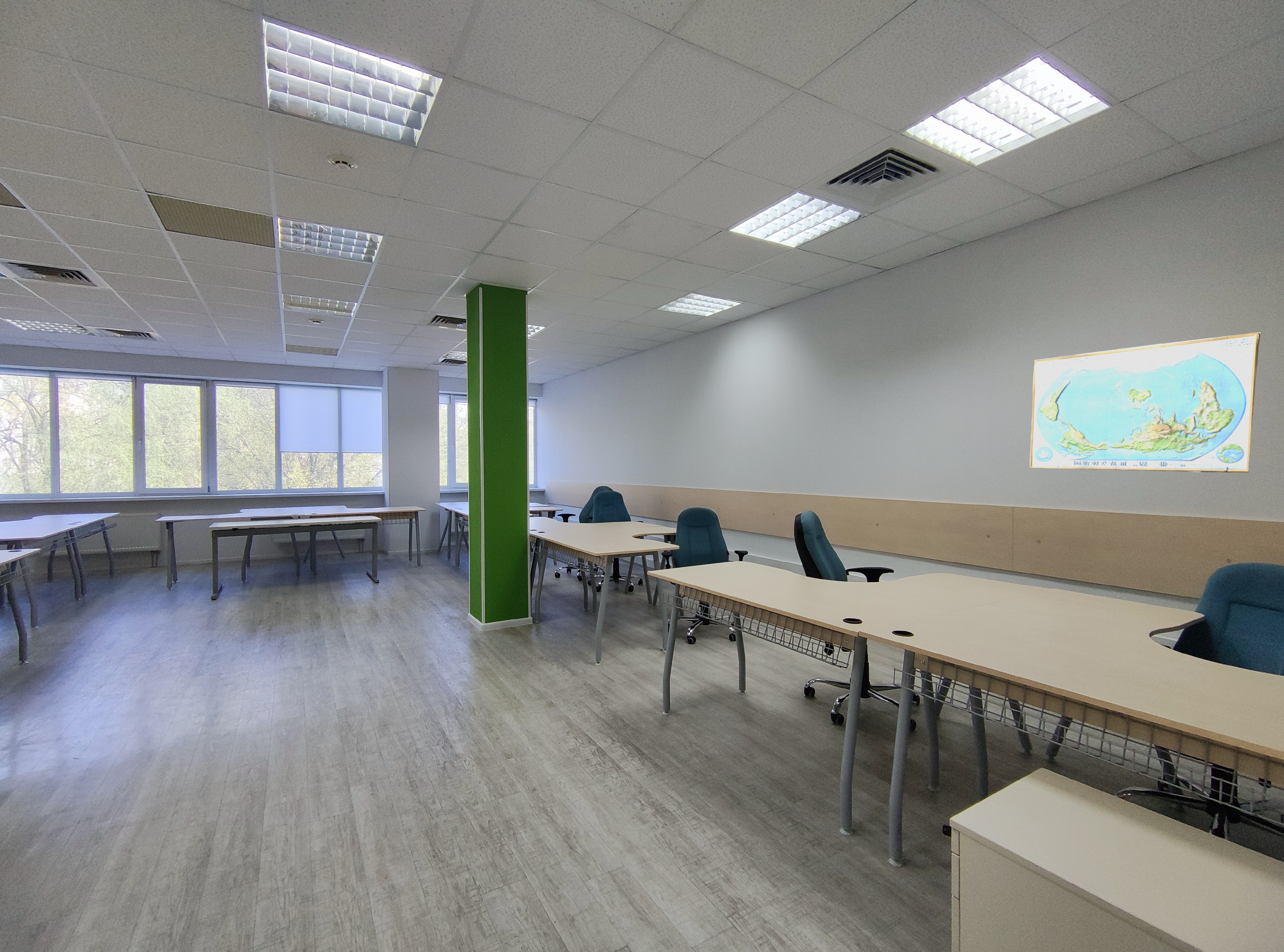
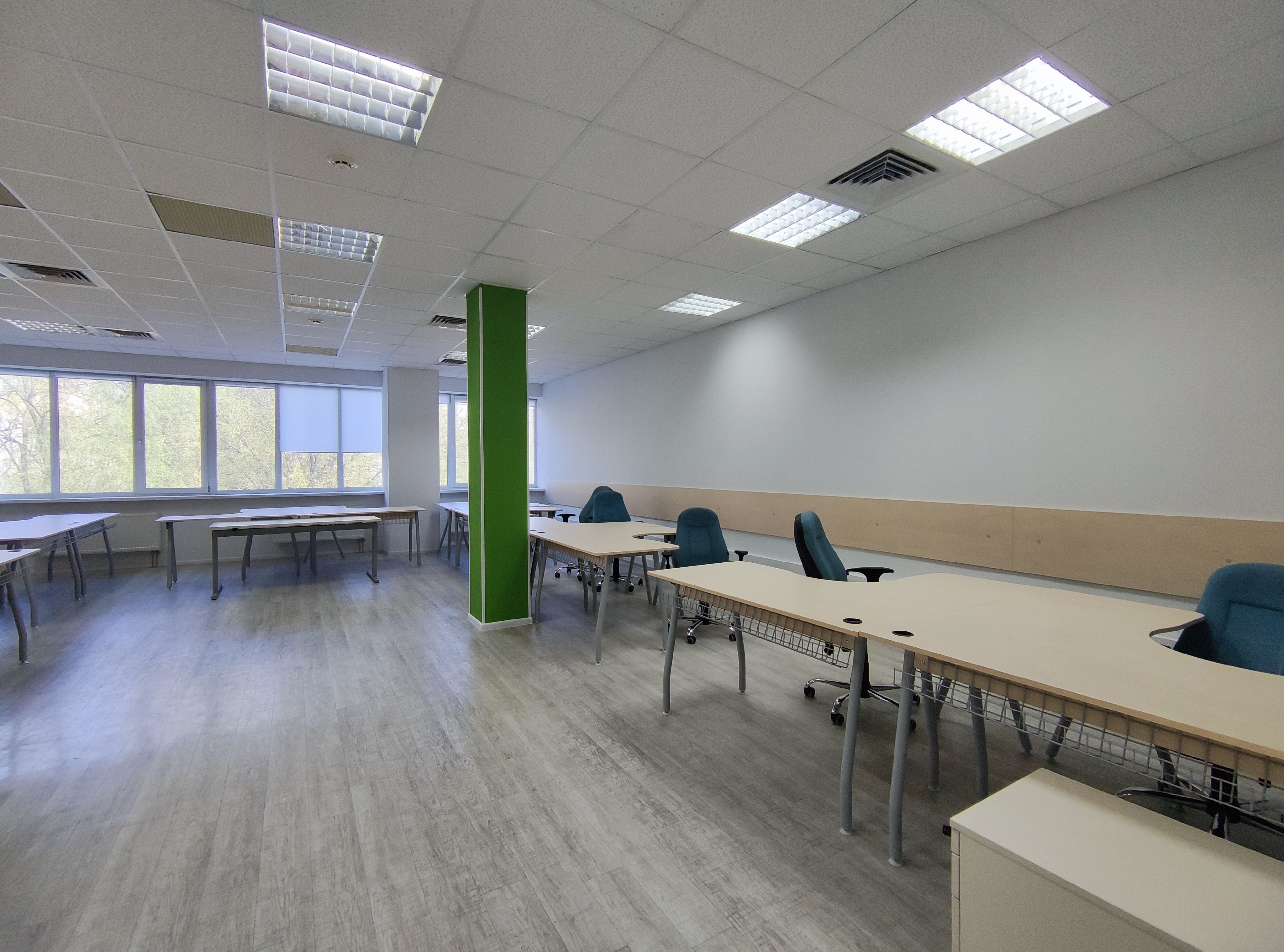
- world map (1129, 409)
